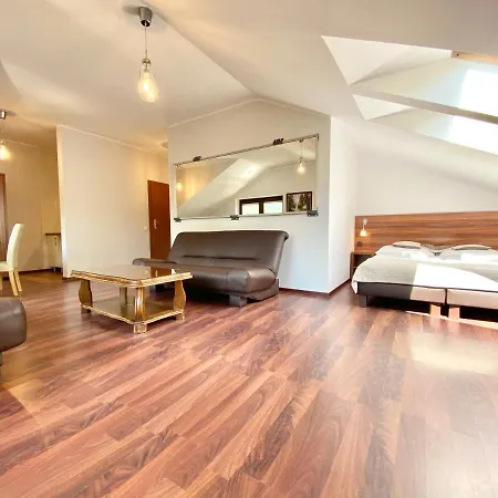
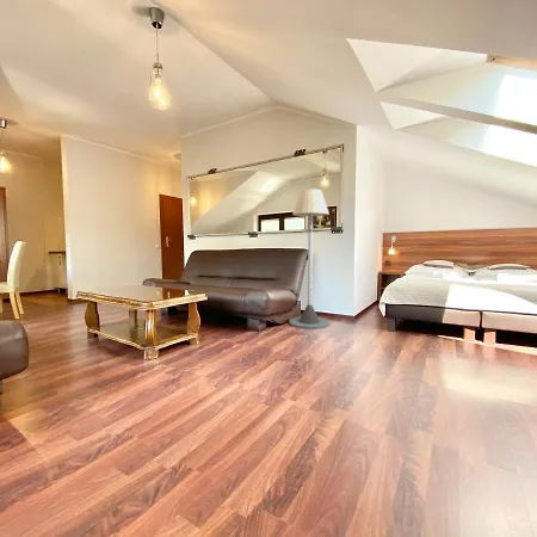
+ floor lamp (309, 258)
